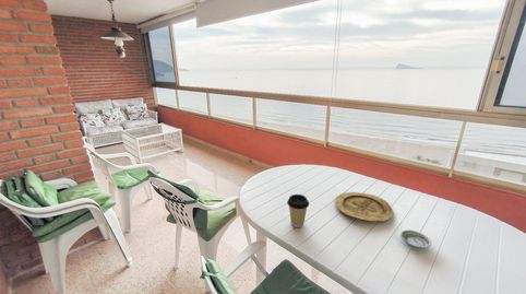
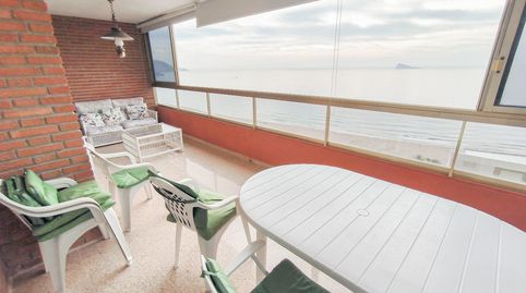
- coffee cup (297, 211)
- plate (362, 205)
- saucer (415, 240)
